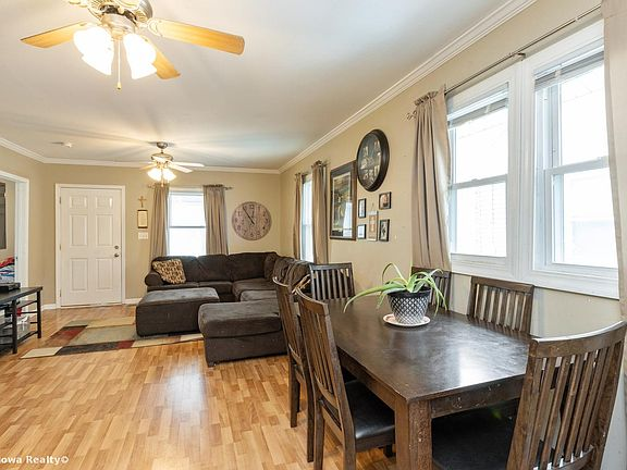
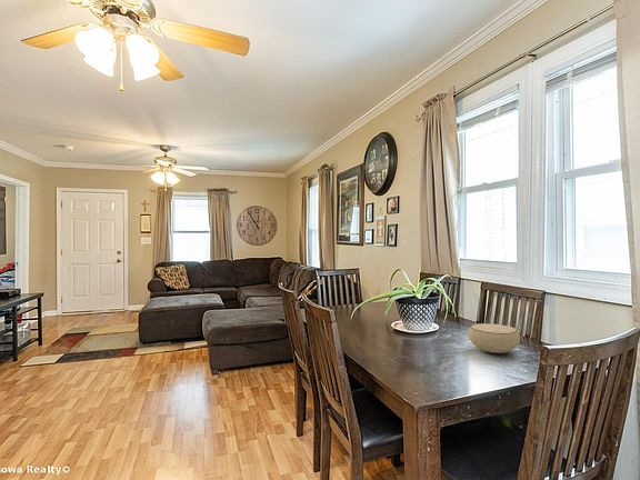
+ bowl (493, 339)
